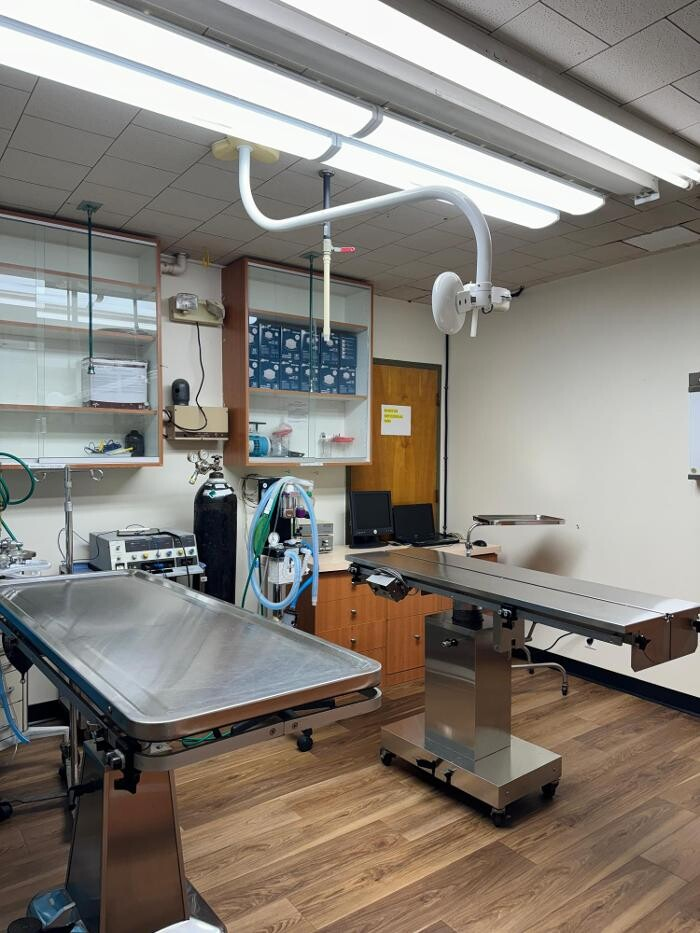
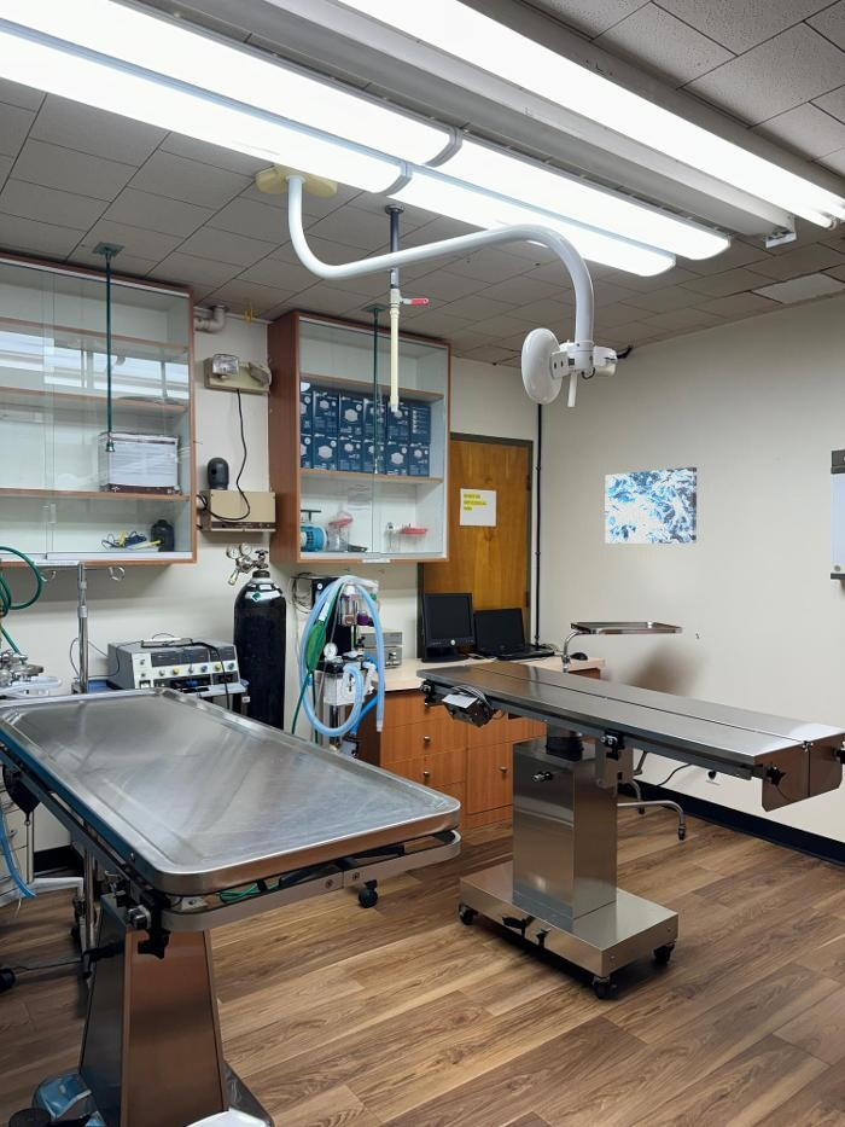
+ wall art (648, 507)
